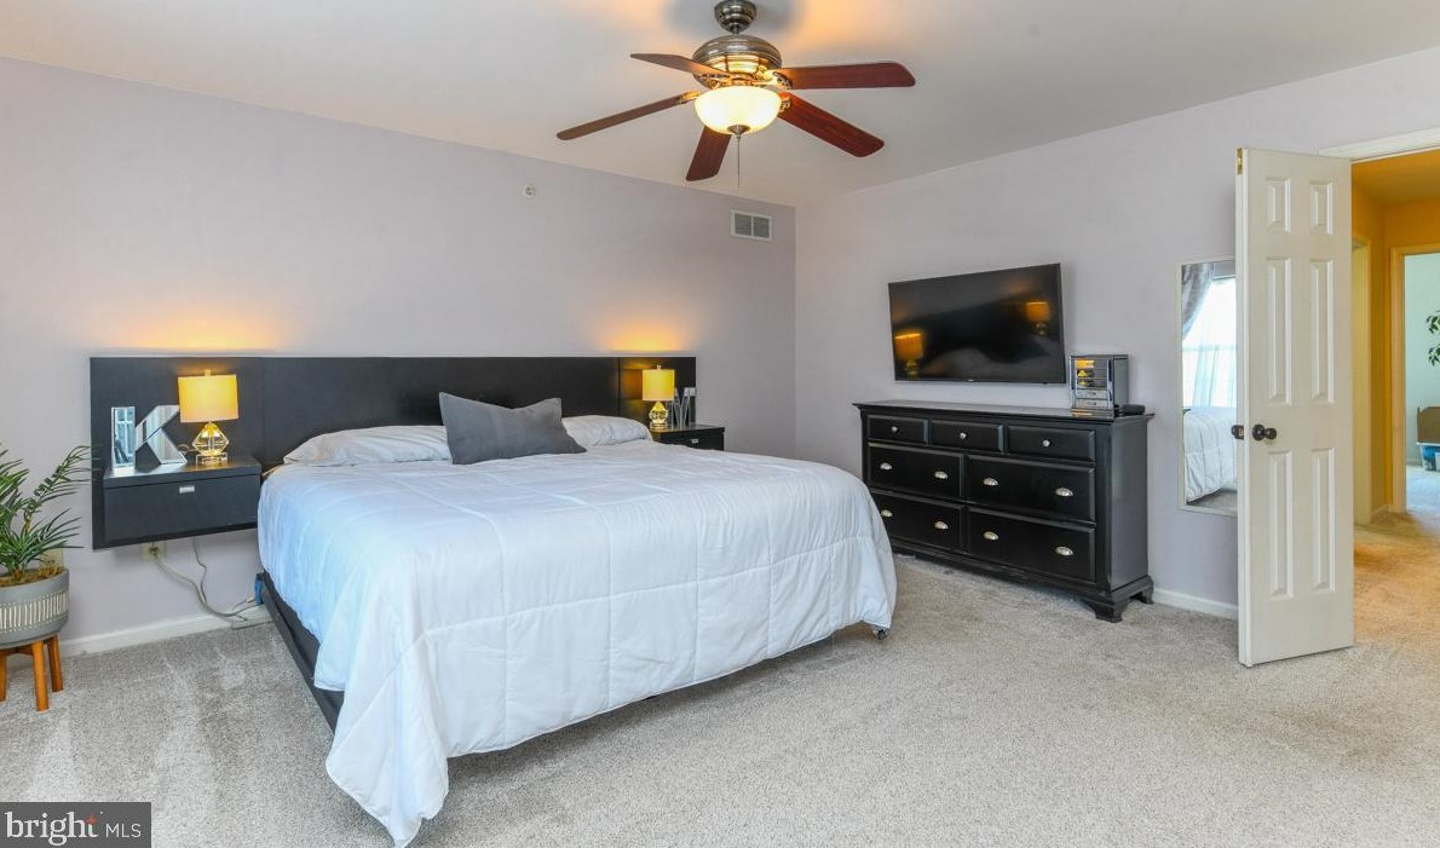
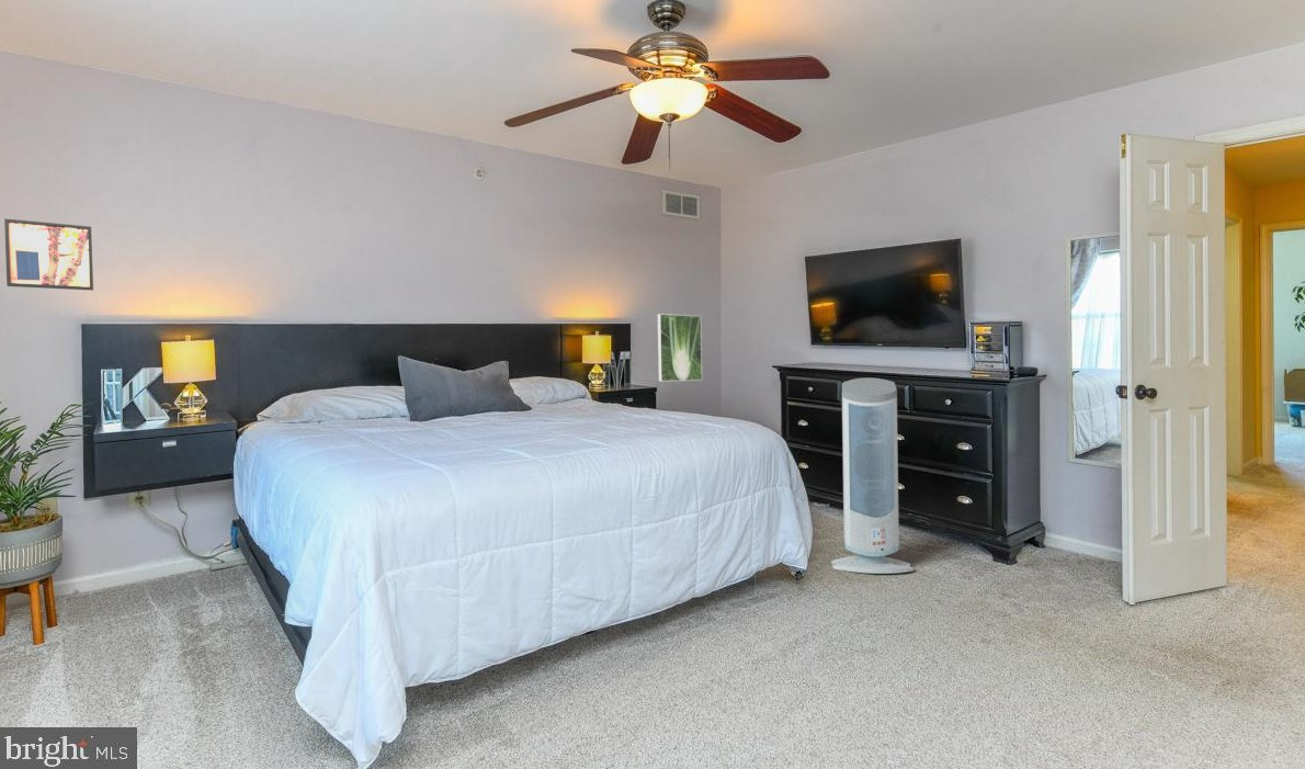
+ air purifier (870, 472)
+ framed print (680, 348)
+ wall art (50, 256)
